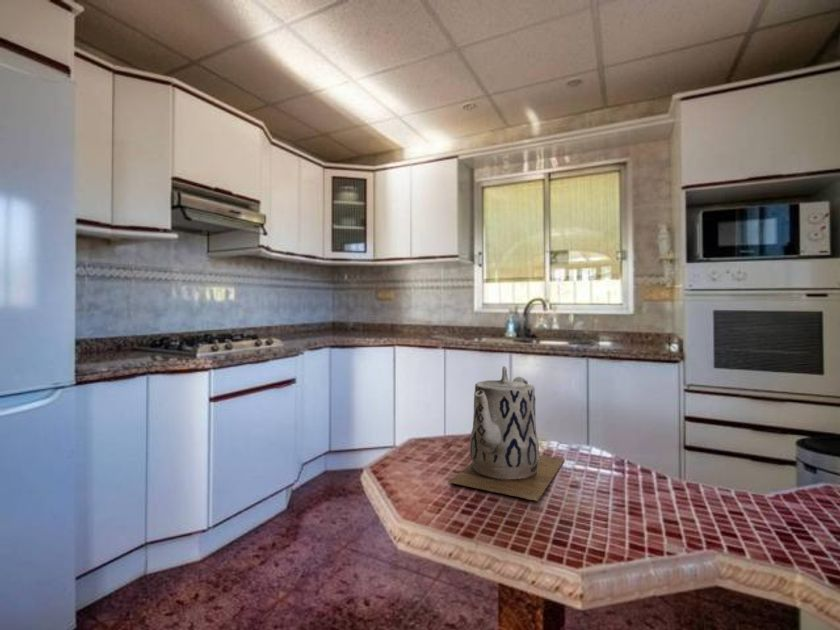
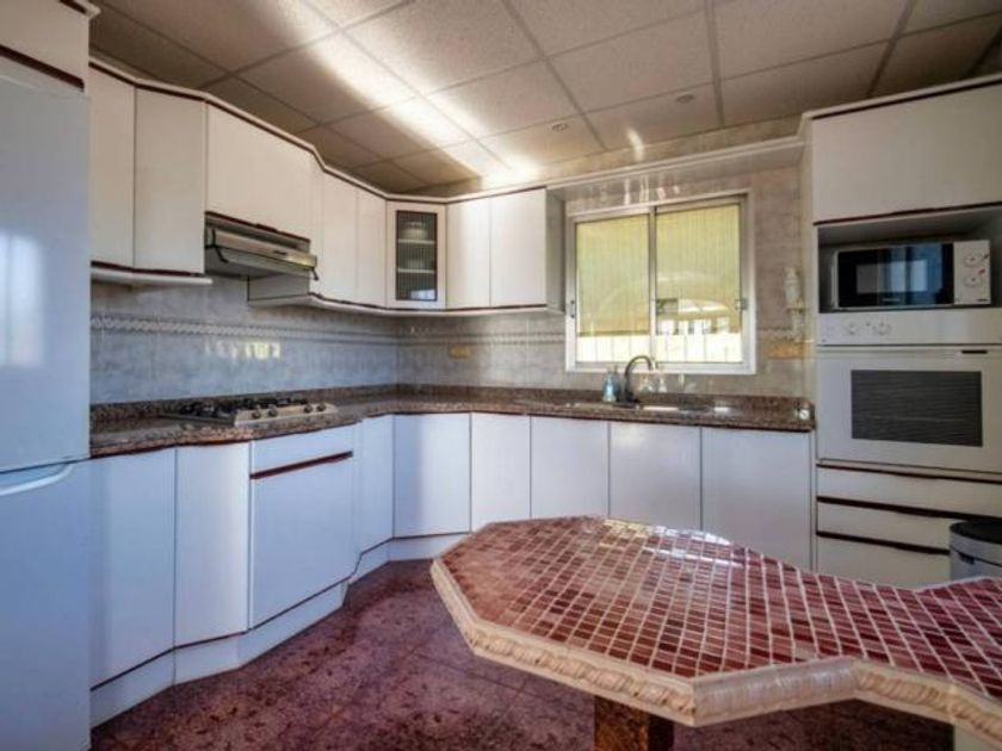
- teapot (510, 418)
